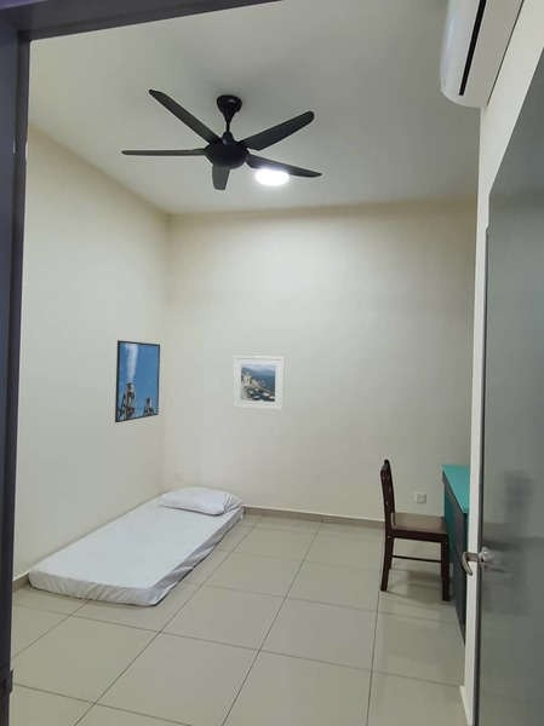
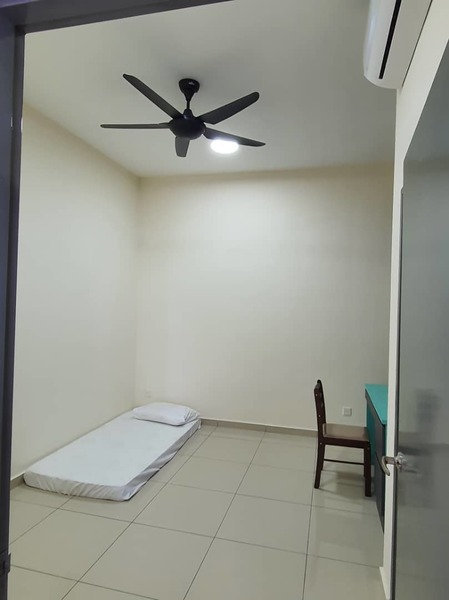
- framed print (139, 380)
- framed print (258, 382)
